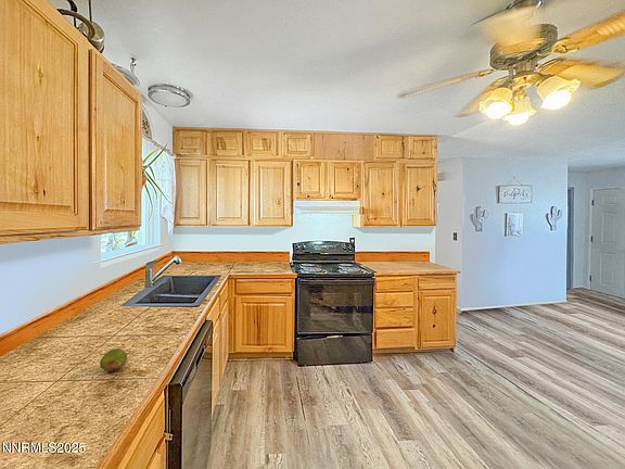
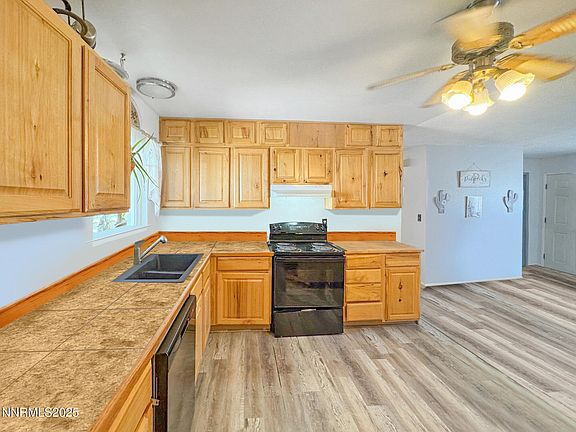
- fruit (114, 358)
